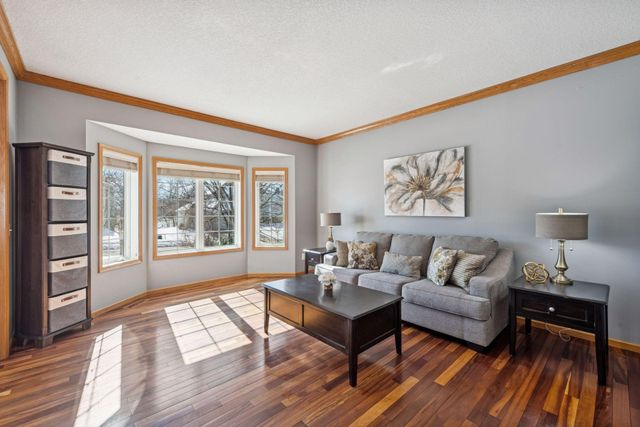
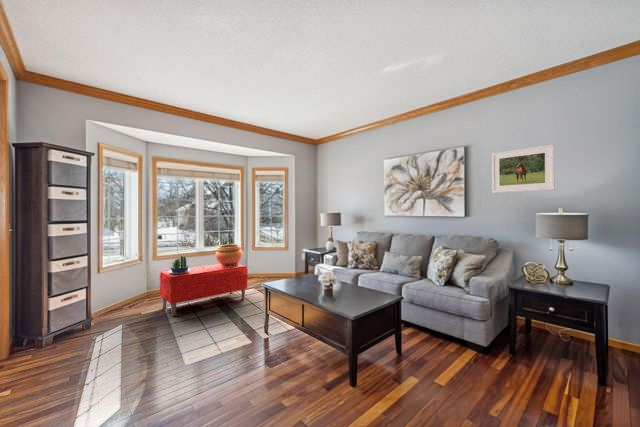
+ bench (205, 285)
+ planter pot (229, 255)
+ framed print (521, 170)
+ potted plant (179, 264)
